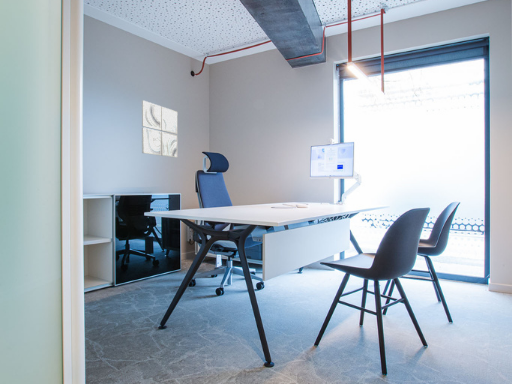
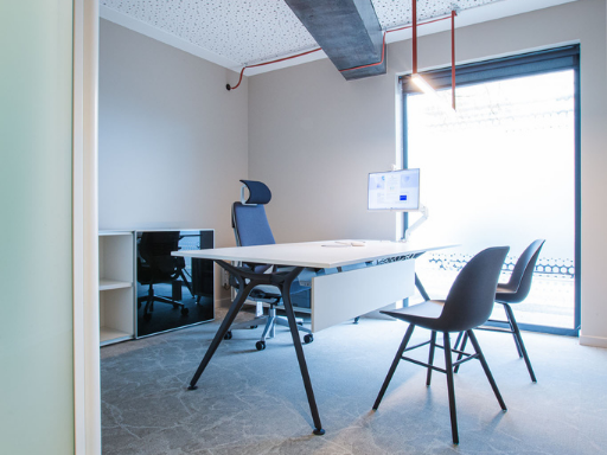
- wall art (160, 131)
